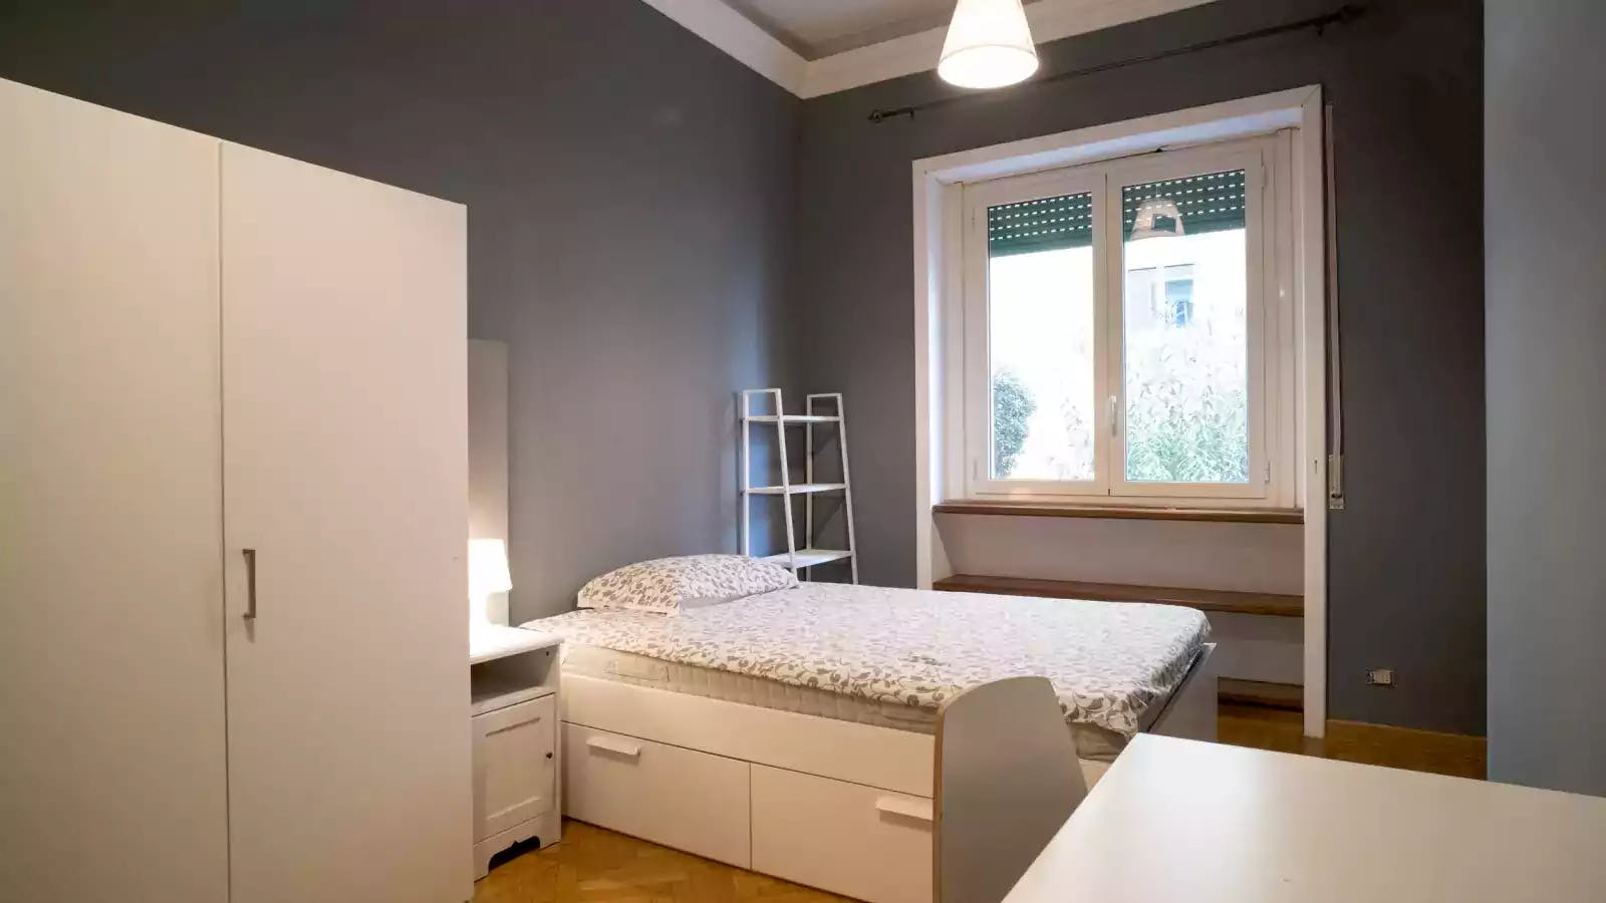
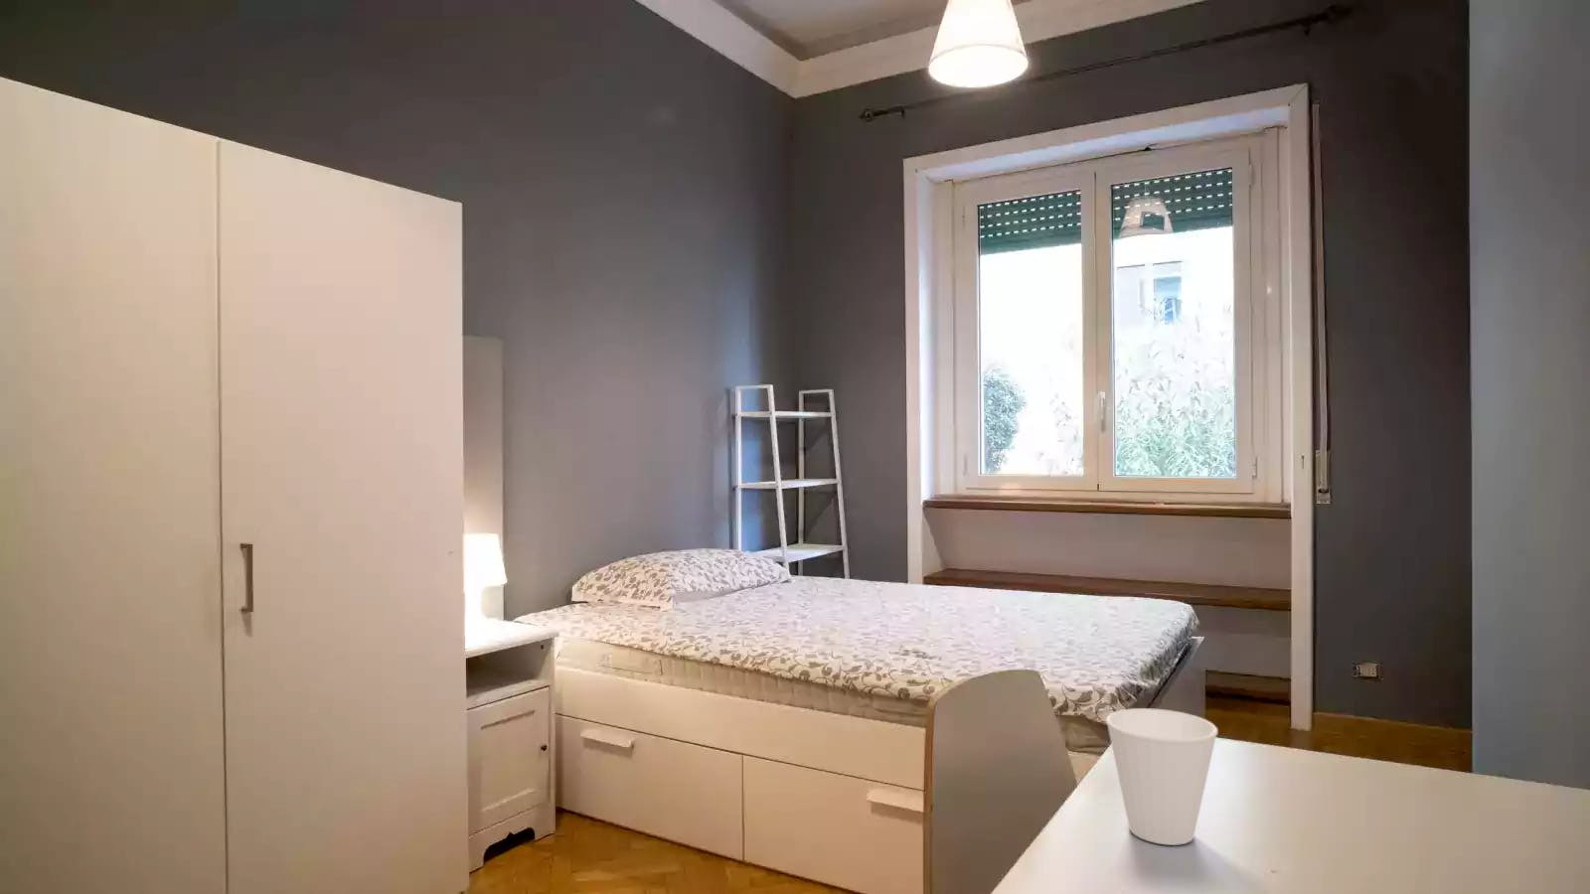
+ cup (1161, 777)
